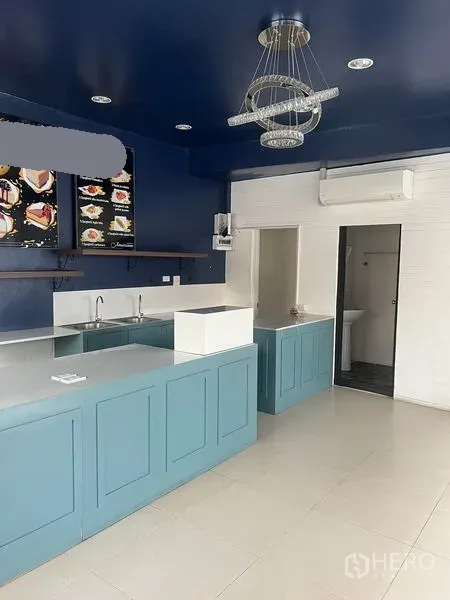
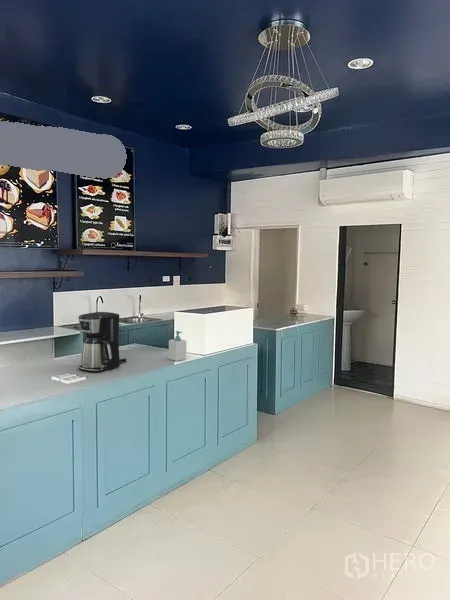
+ coffee maker (106, 340)
+ soap bottle (177, 345)
